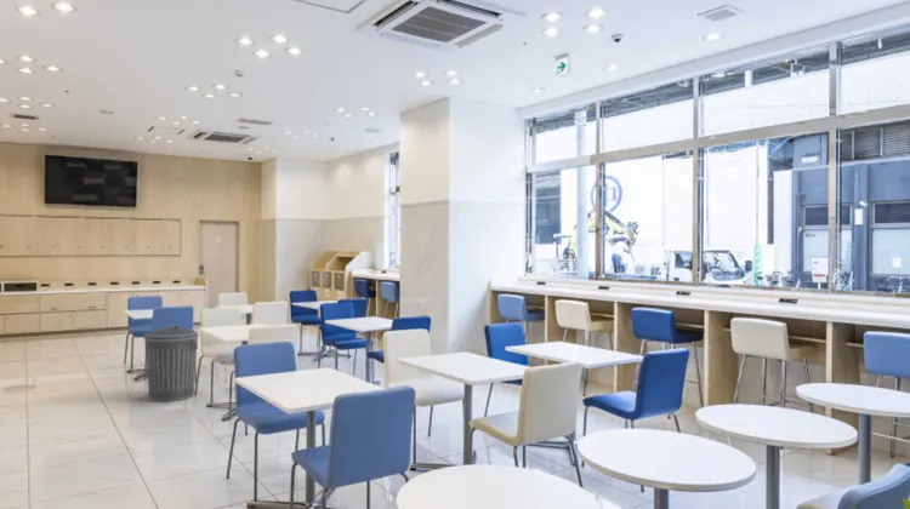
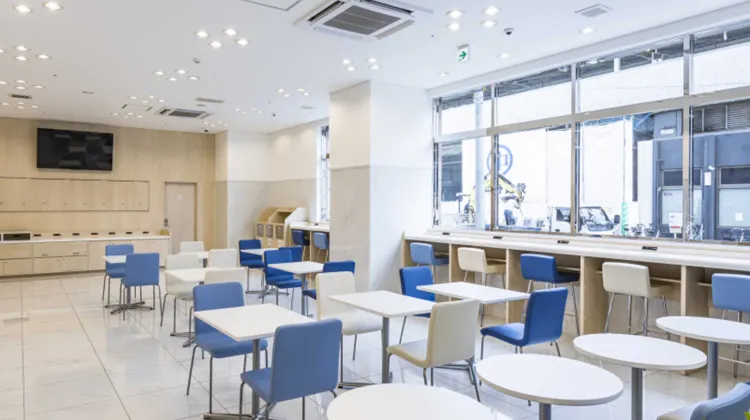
- trash can (171, 360)
